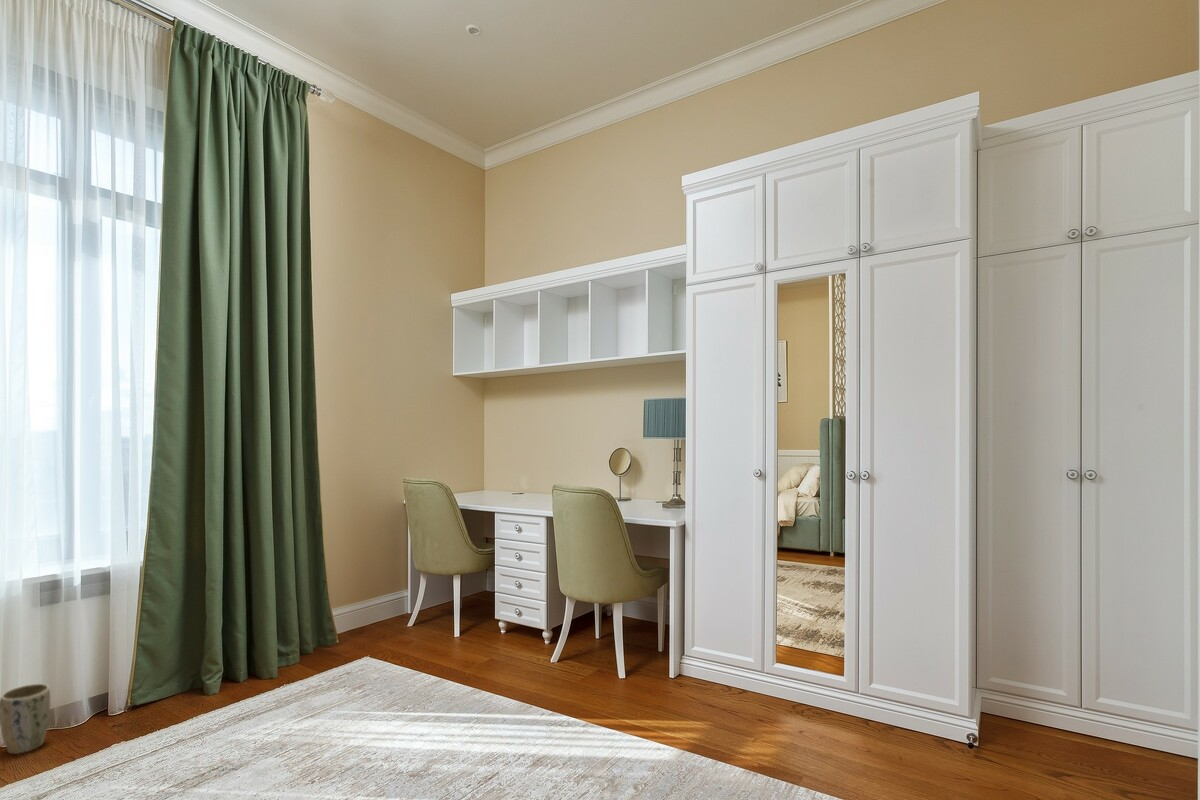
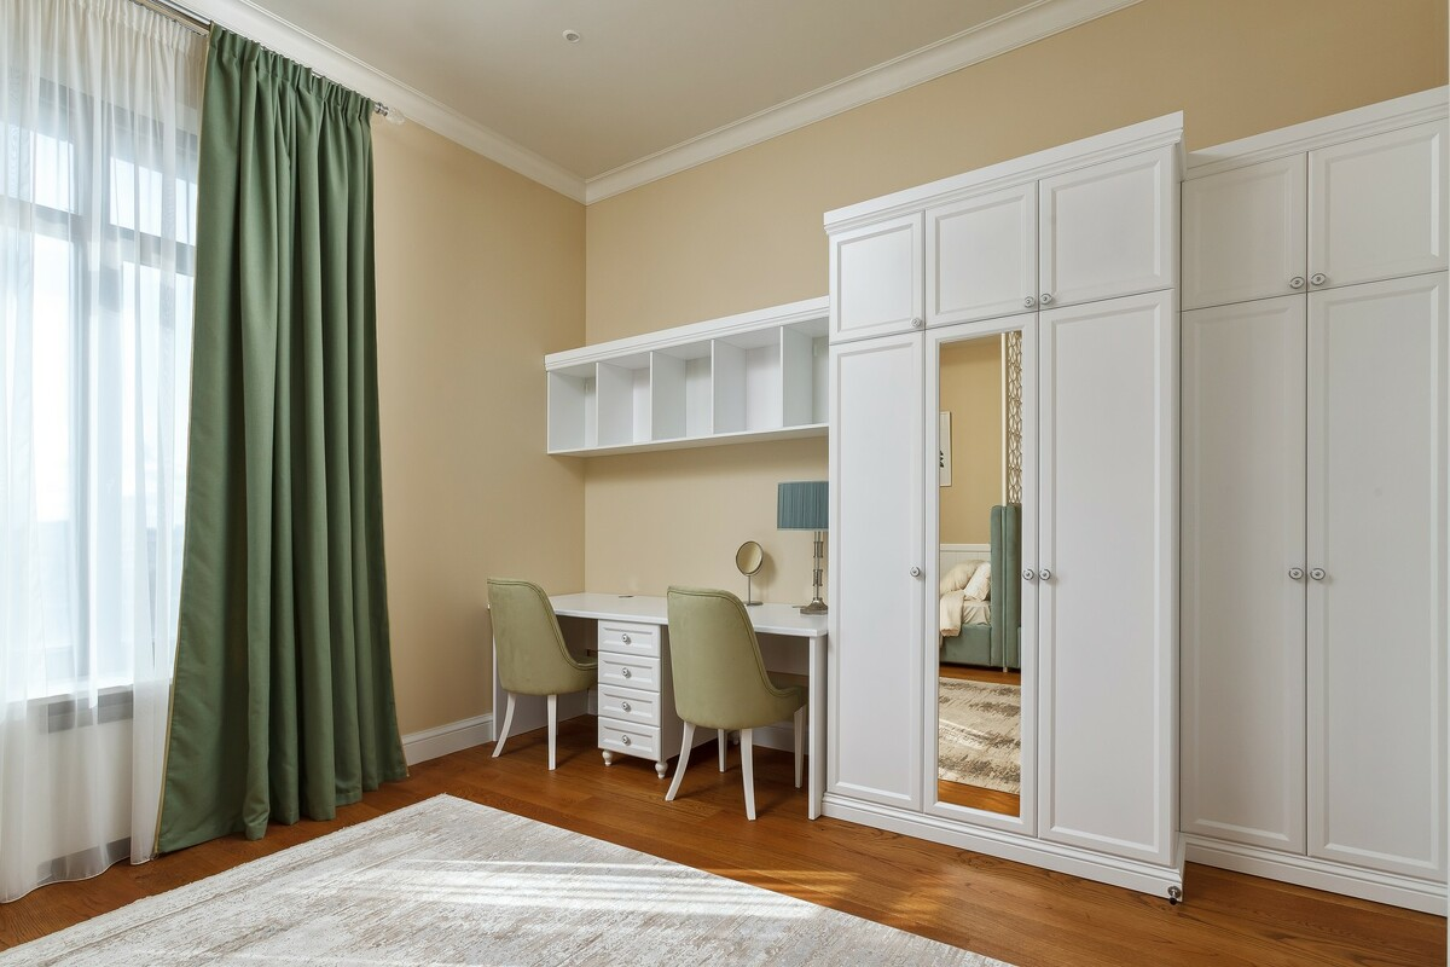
- plant pot (25, 719)
